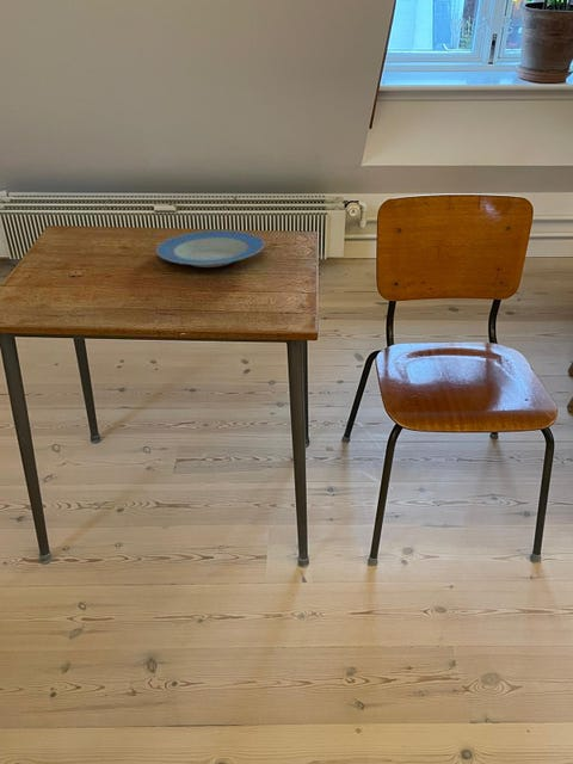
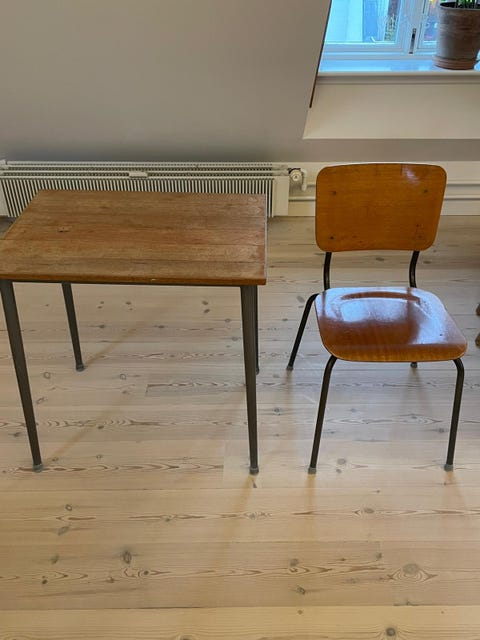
- plate (210, 252)
